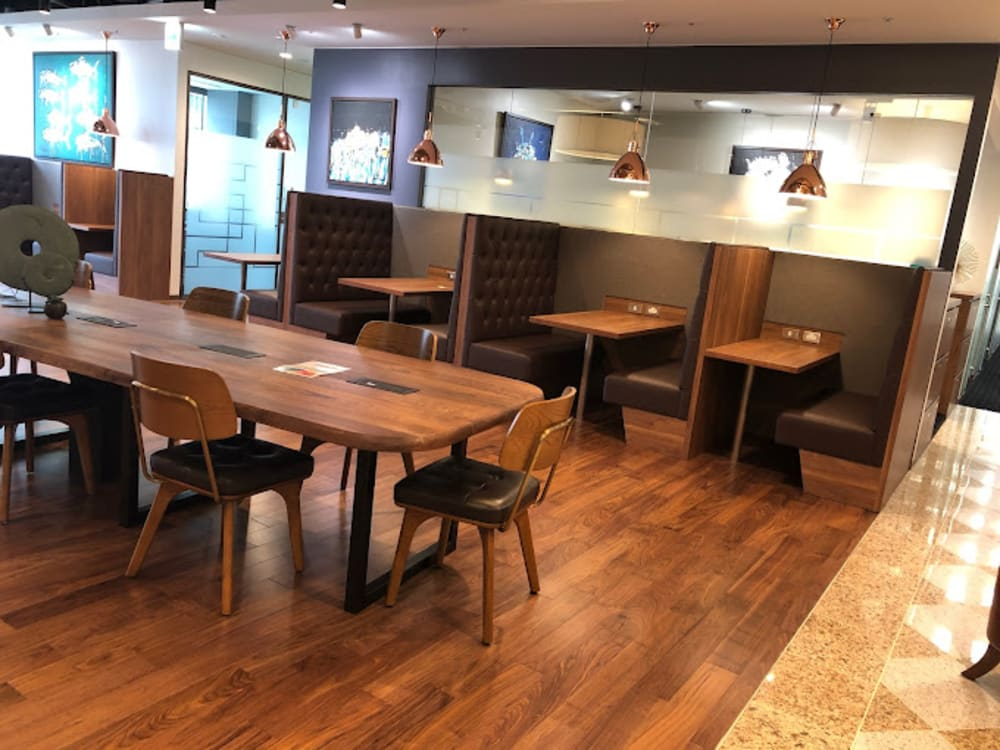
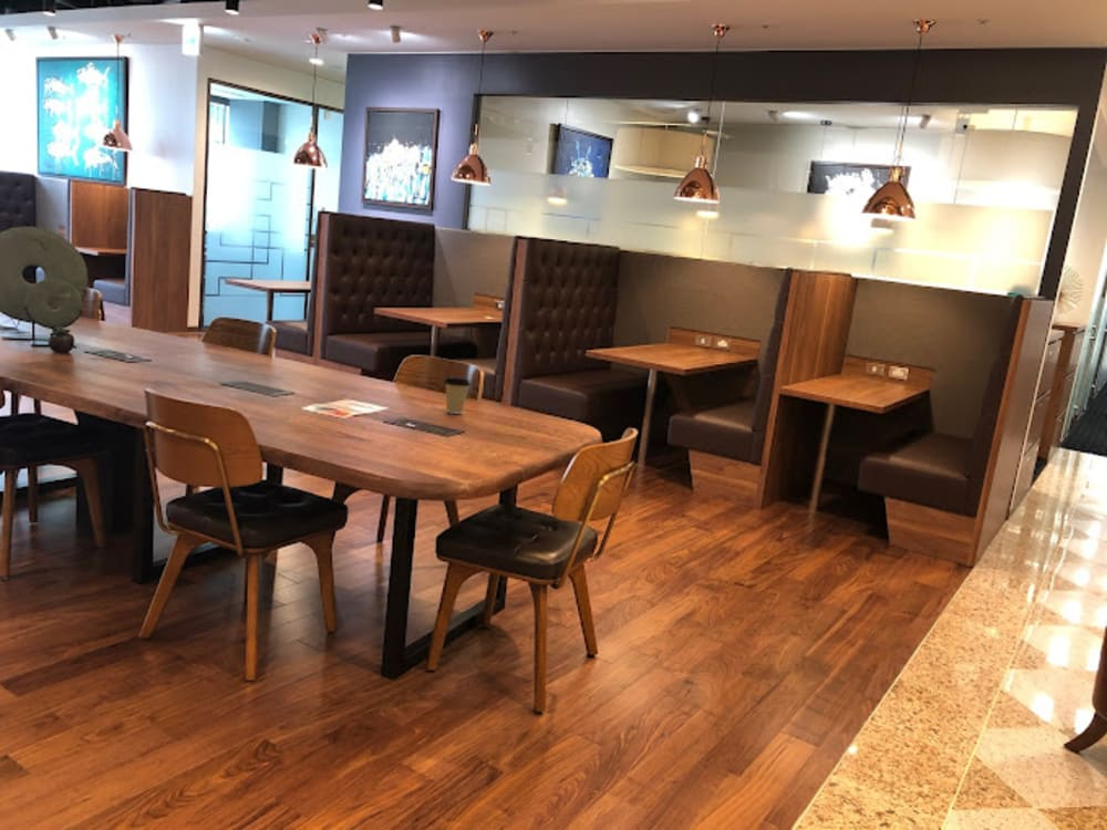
+ coffee cup (456, 394)
